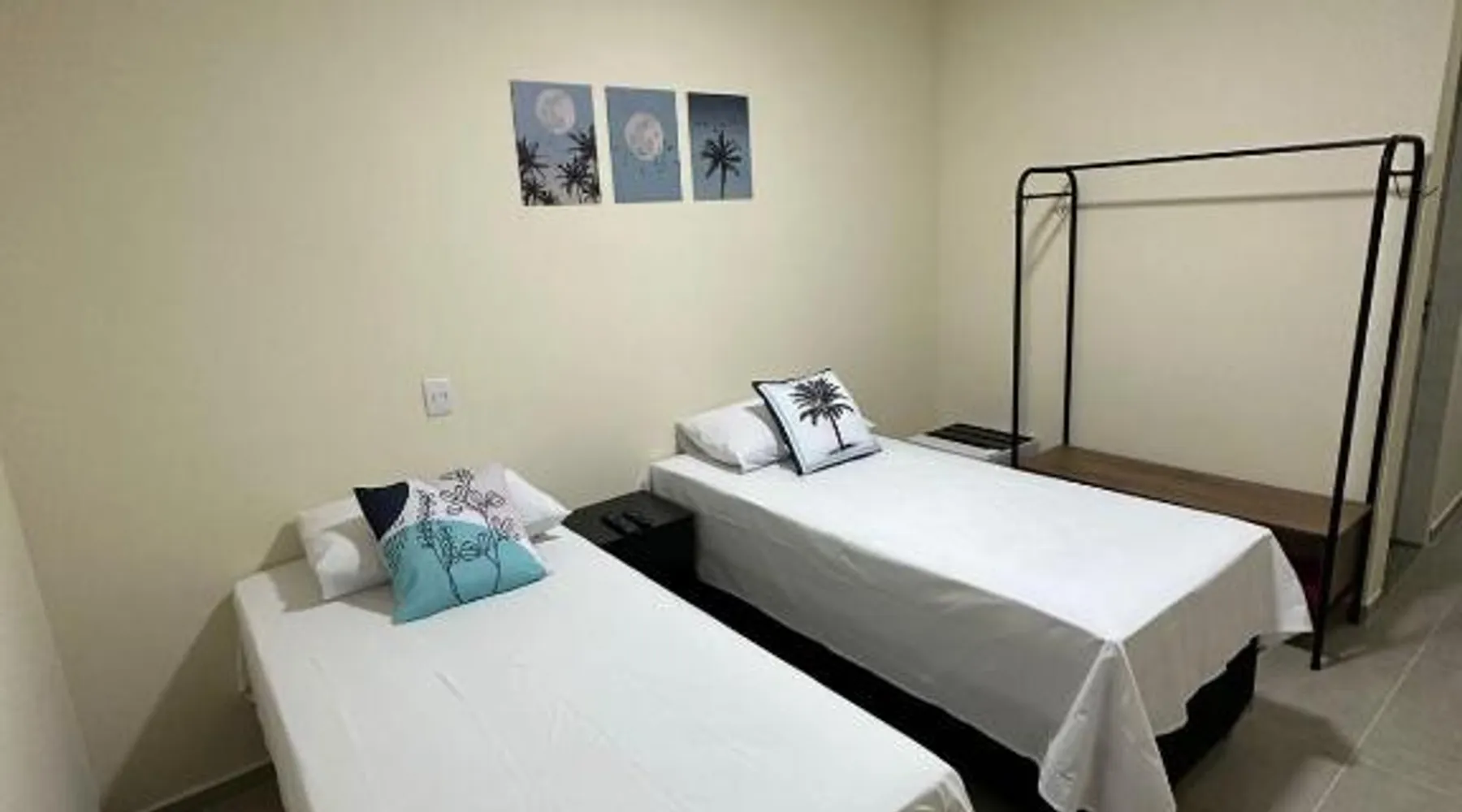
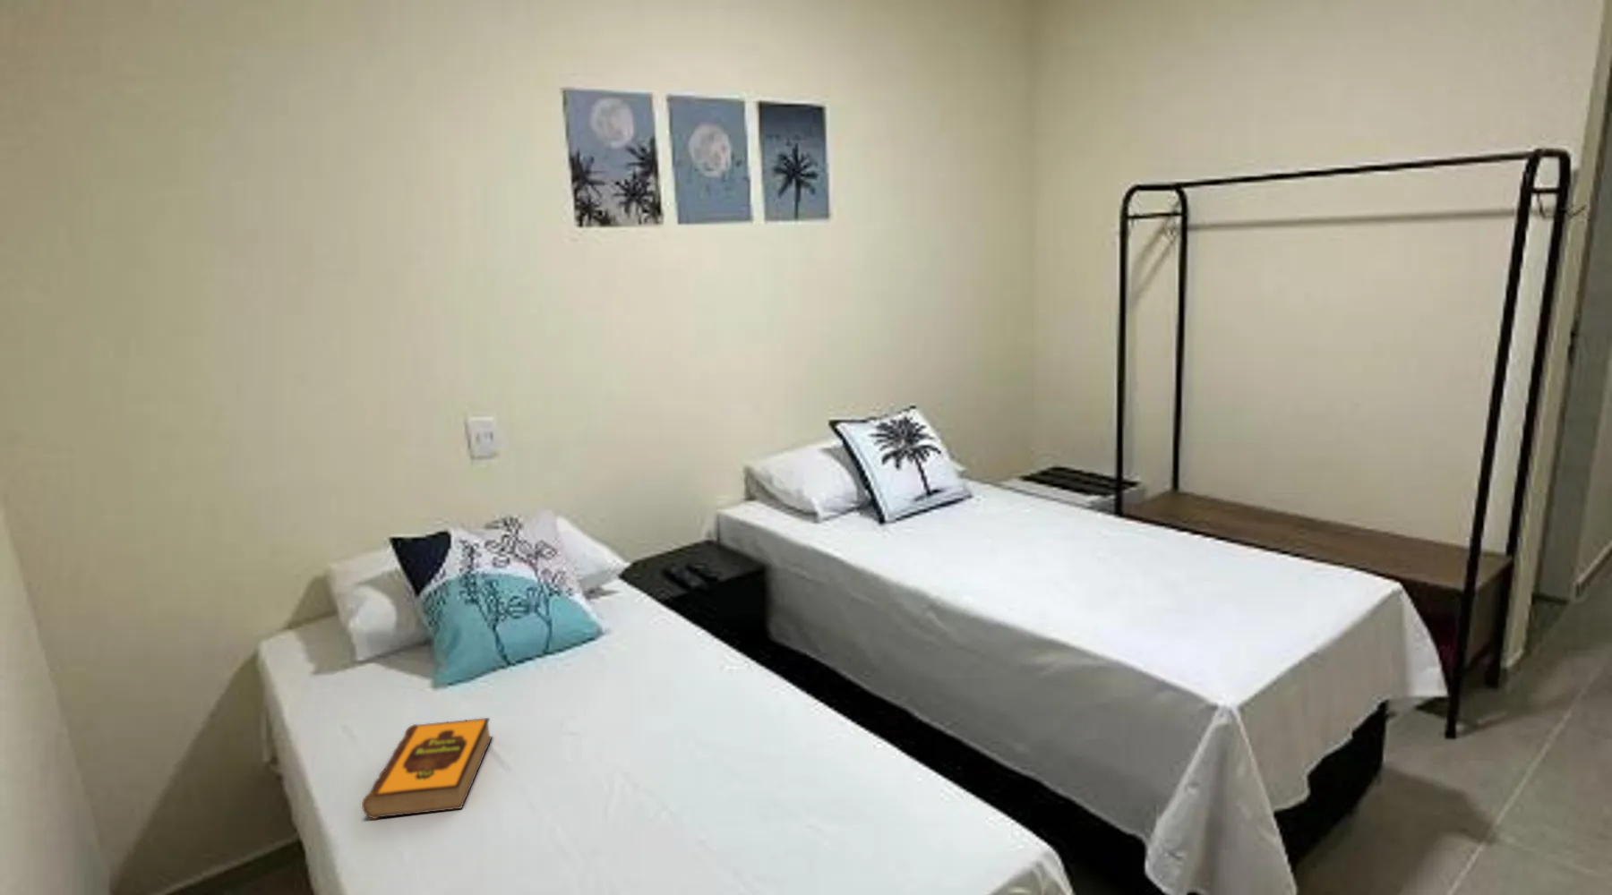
+ hardback book (431, 764)
